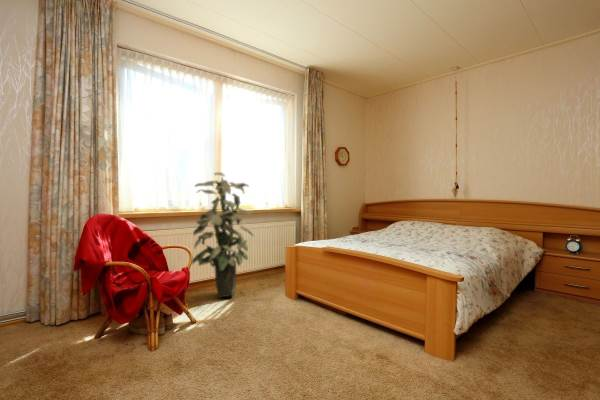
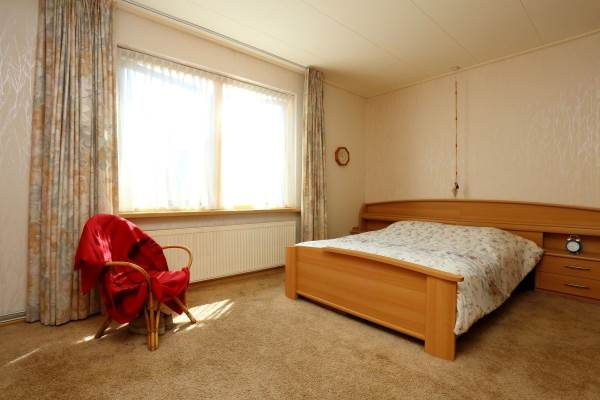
- indoor plant (221, 234)
